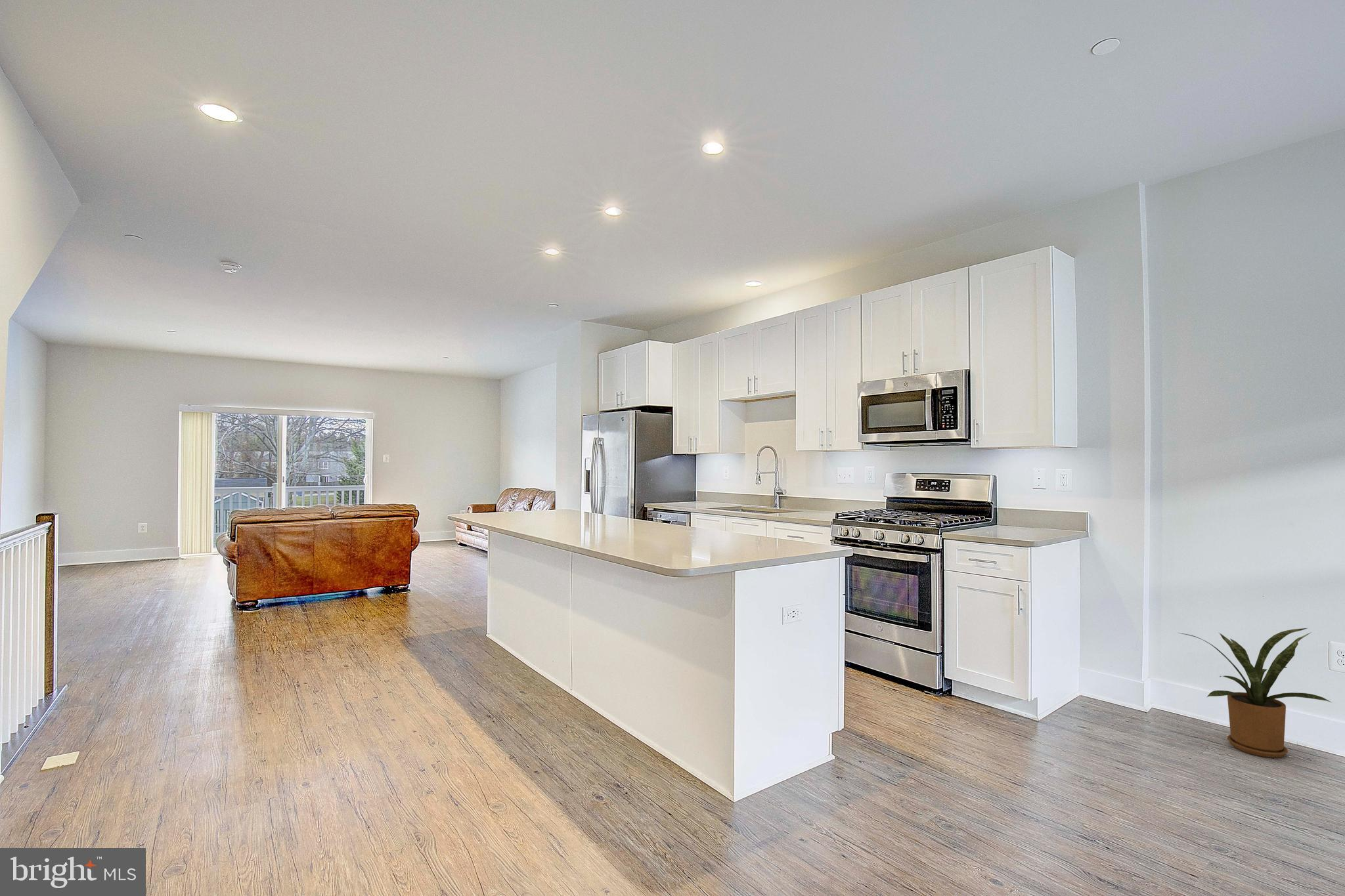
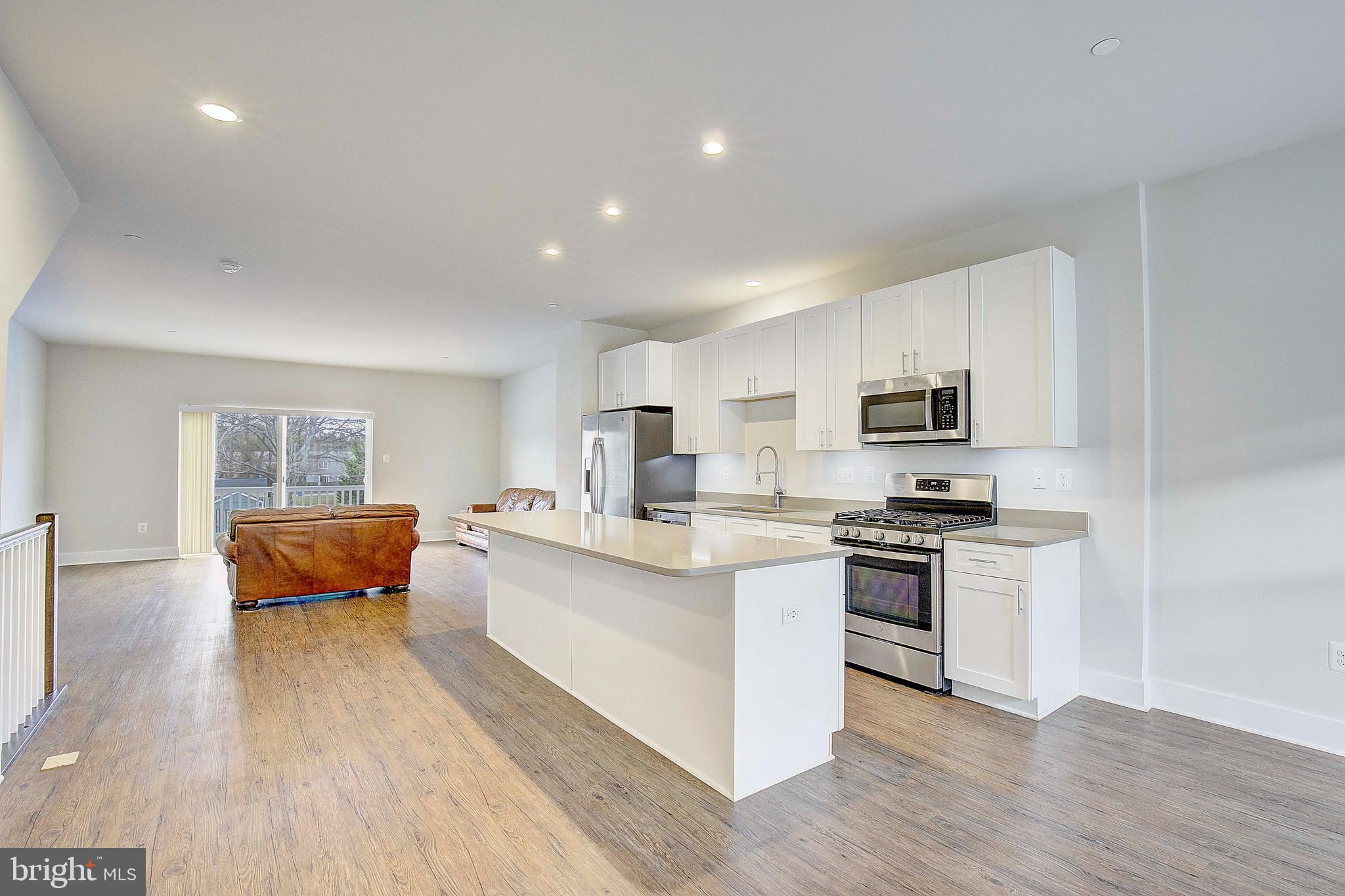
- house plant (1253, 684)
